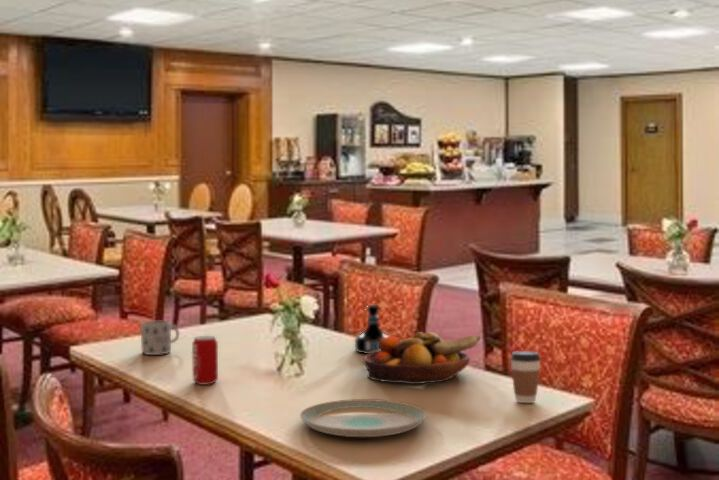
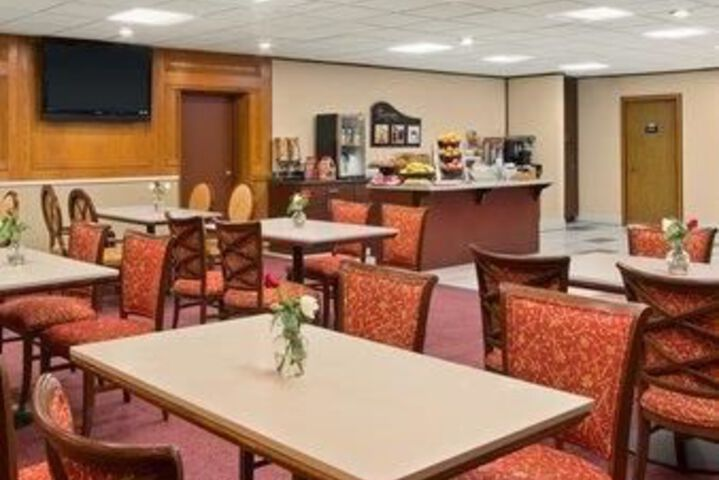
- plate (363, 418)
- fruit bowl (417, 352)
- beverage can (205, 359)
- coffee cup (525, 376)
- mug (161, 337)
- tequila bottle (373, 328)
